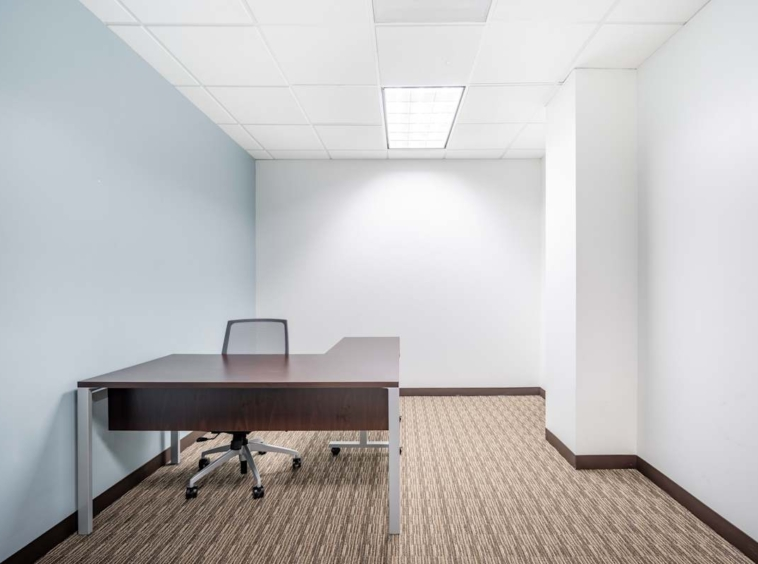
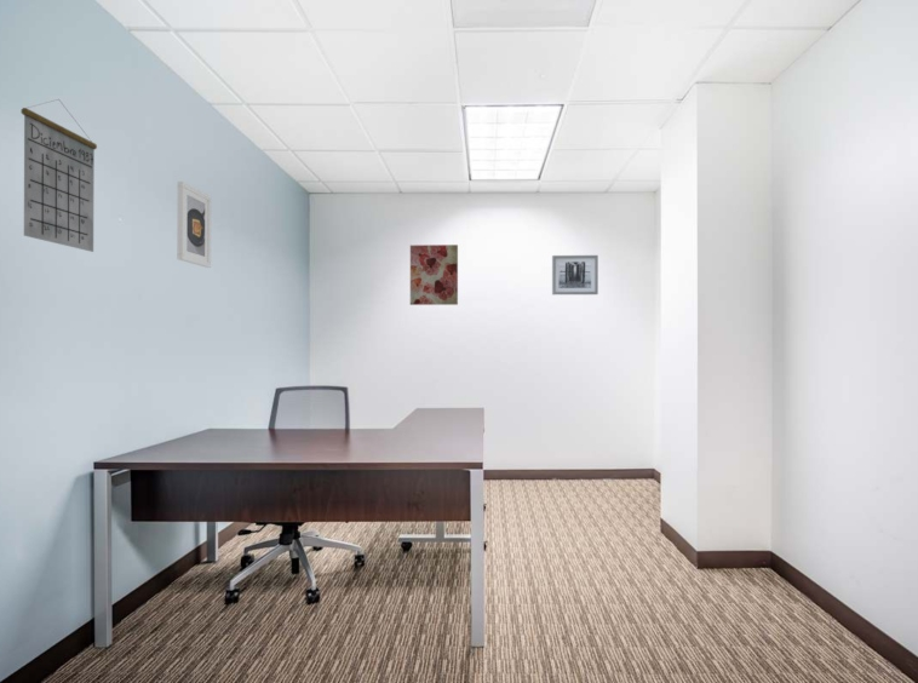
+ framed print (195, 226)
+ wall art (574, 275)
+ calendar (61, 171)
+ wall art (434, 275)
